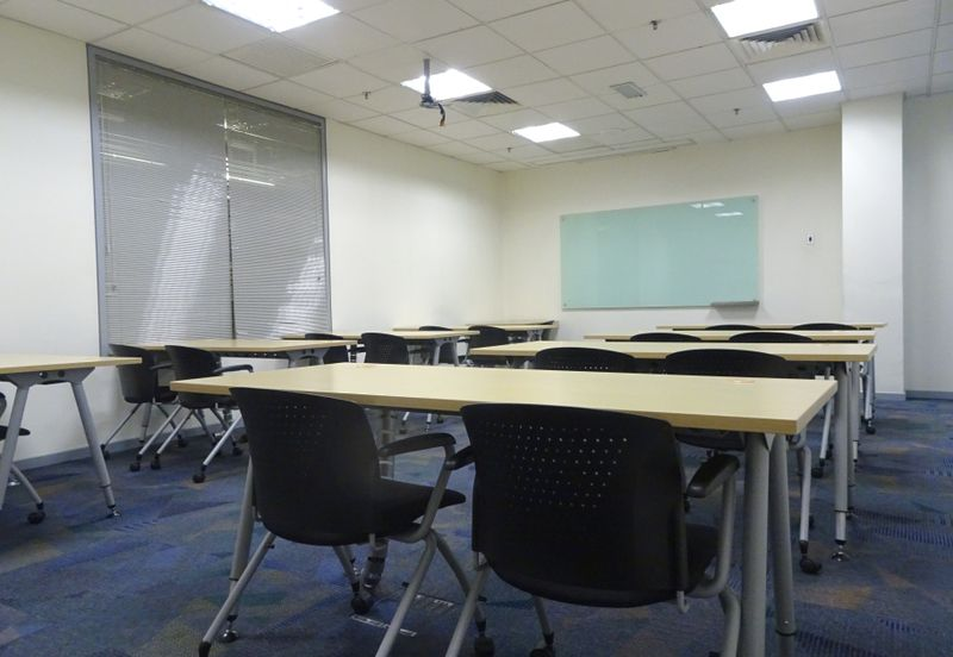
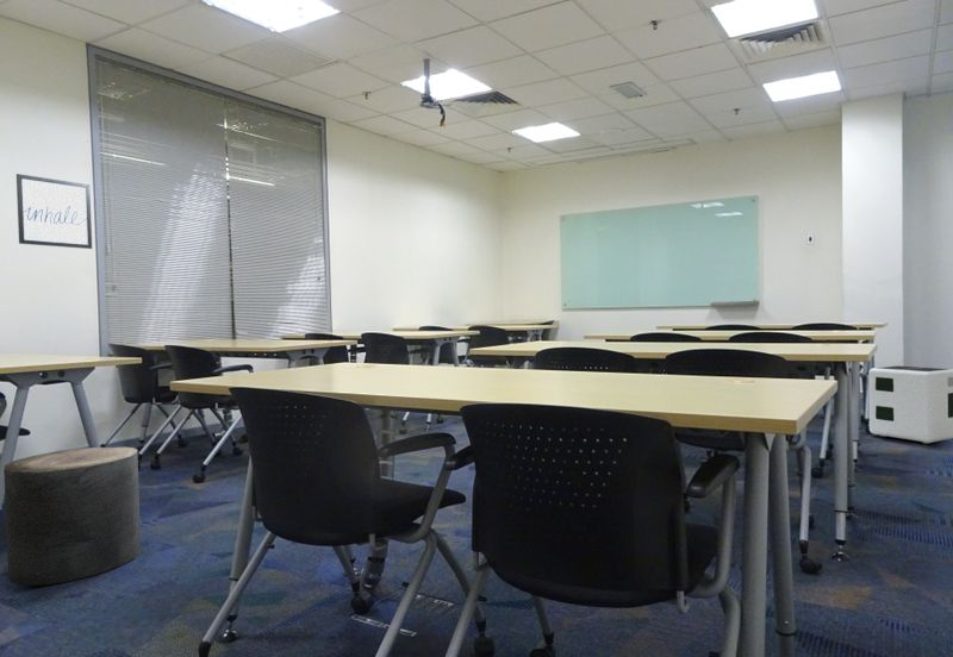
+ stool (74, 509)
+ air purifier (912, 402)
+ wall art (55, 212)
